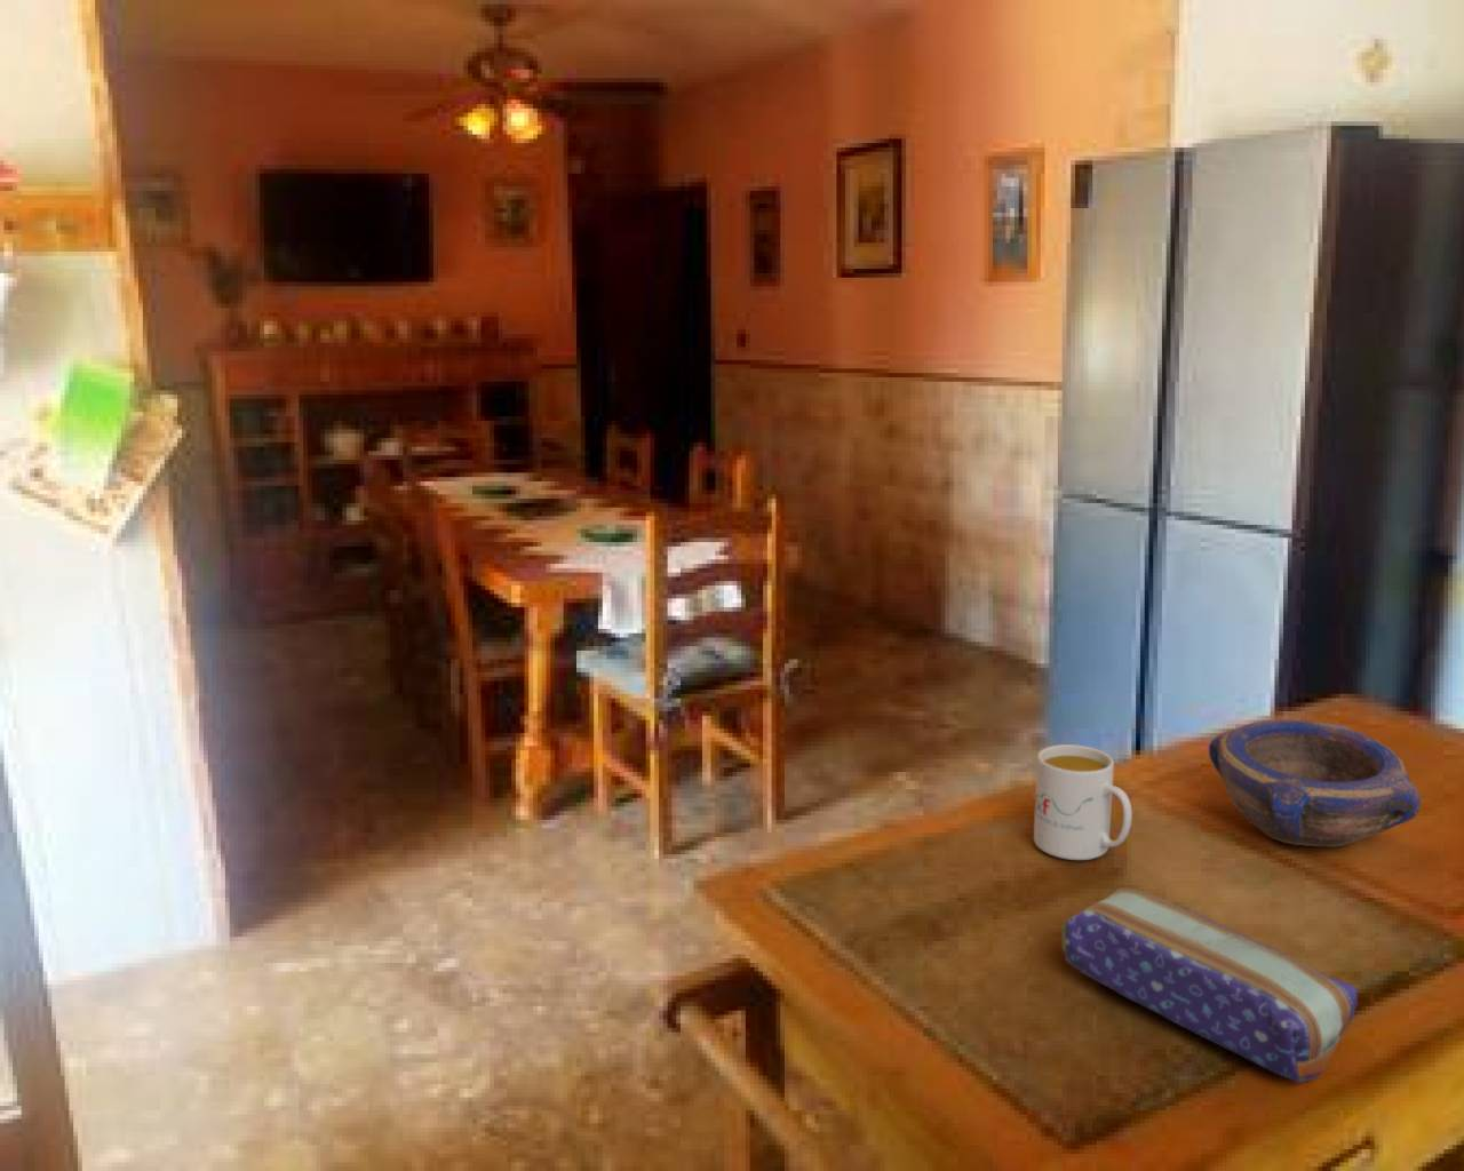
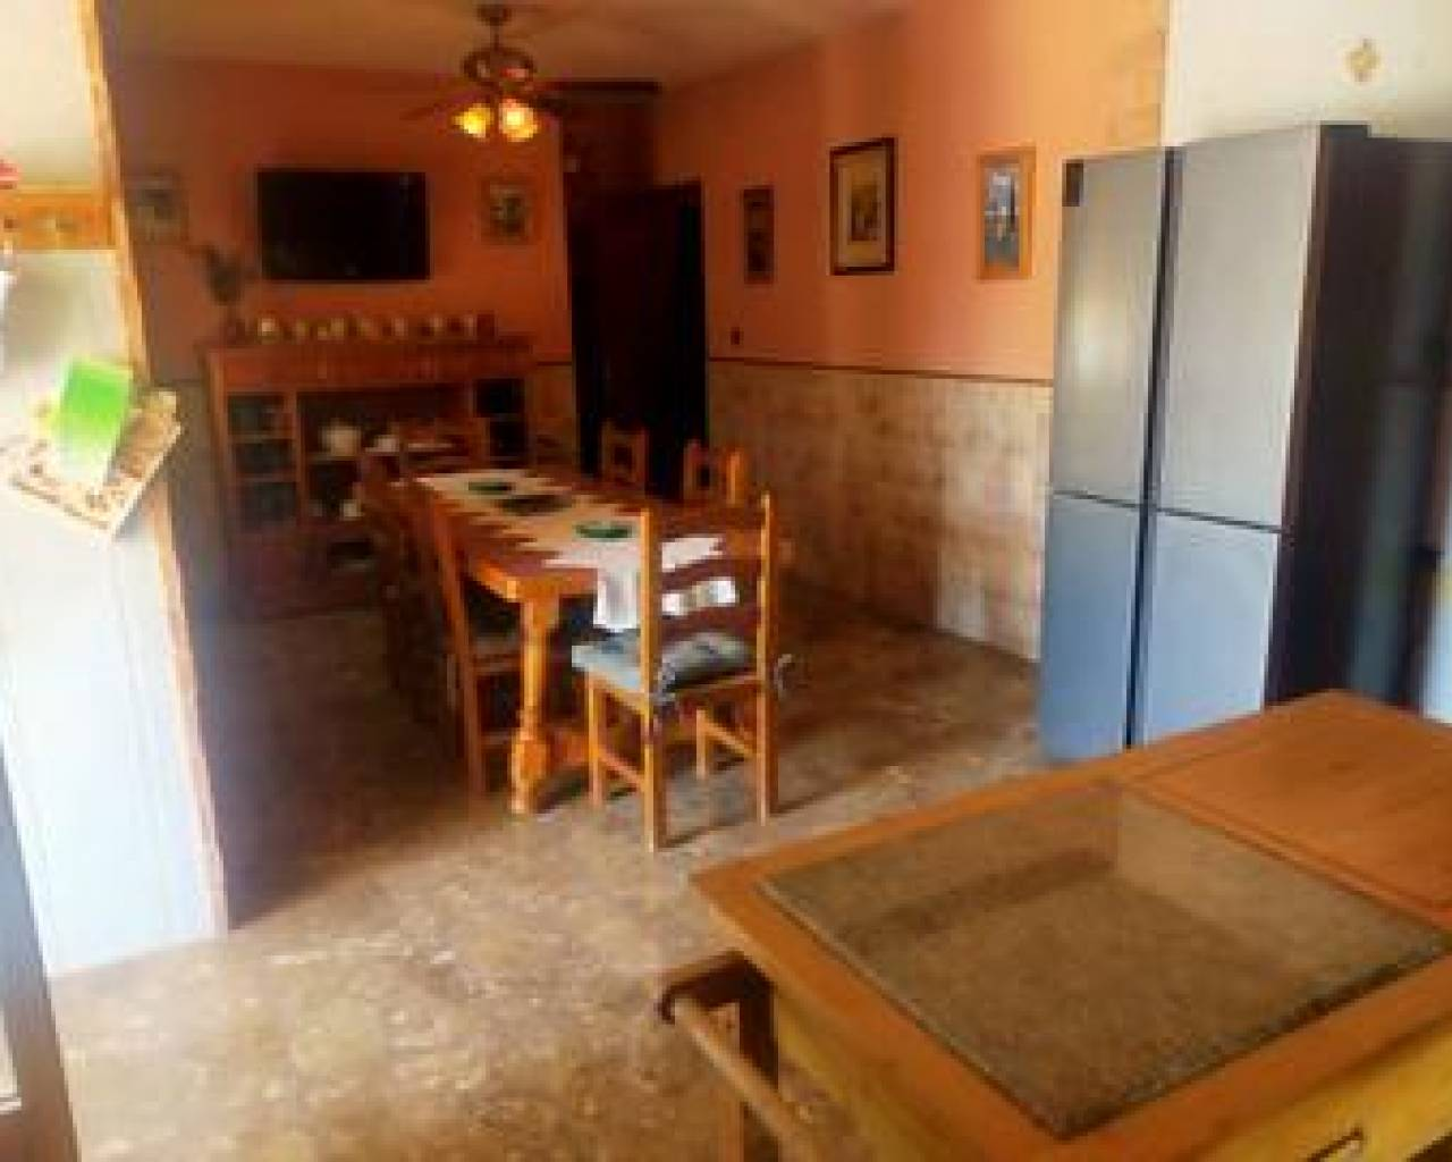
- bowl (1307, 789)
- pencil case (1199, 971)
- mug (1084, 807)
